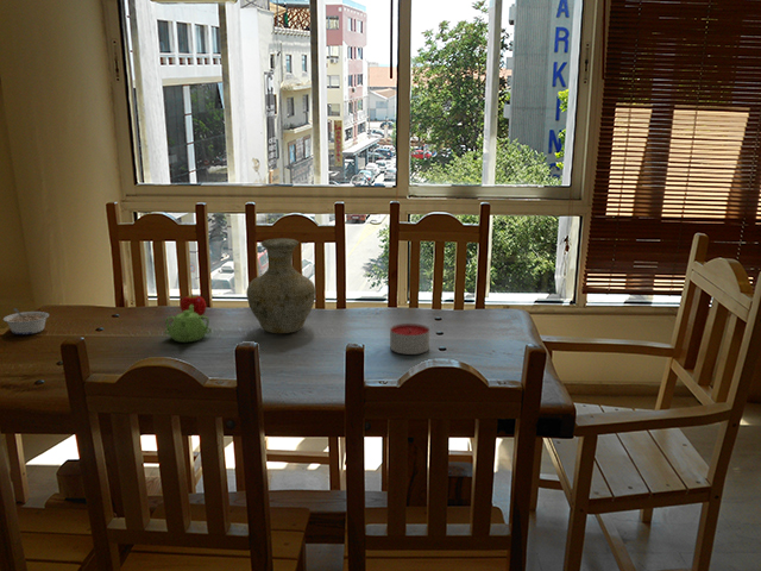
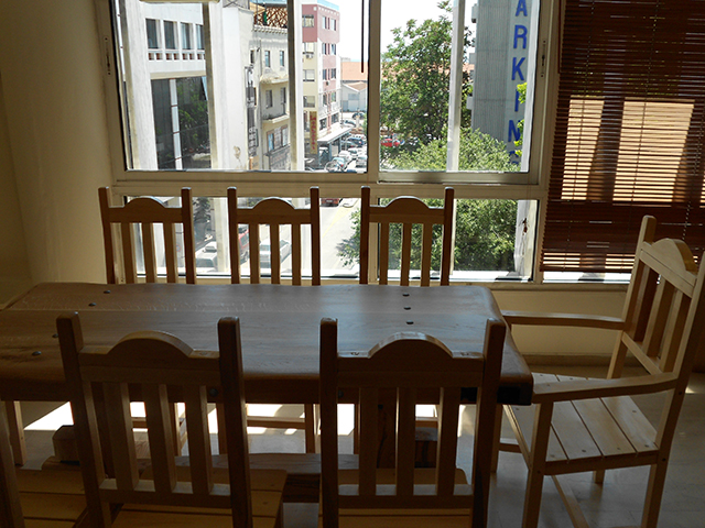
- legume (25, 321)
- vase (281, 286)
- teapot (187, 324)
- candle (409, 338)
- fruit (193, 305)
